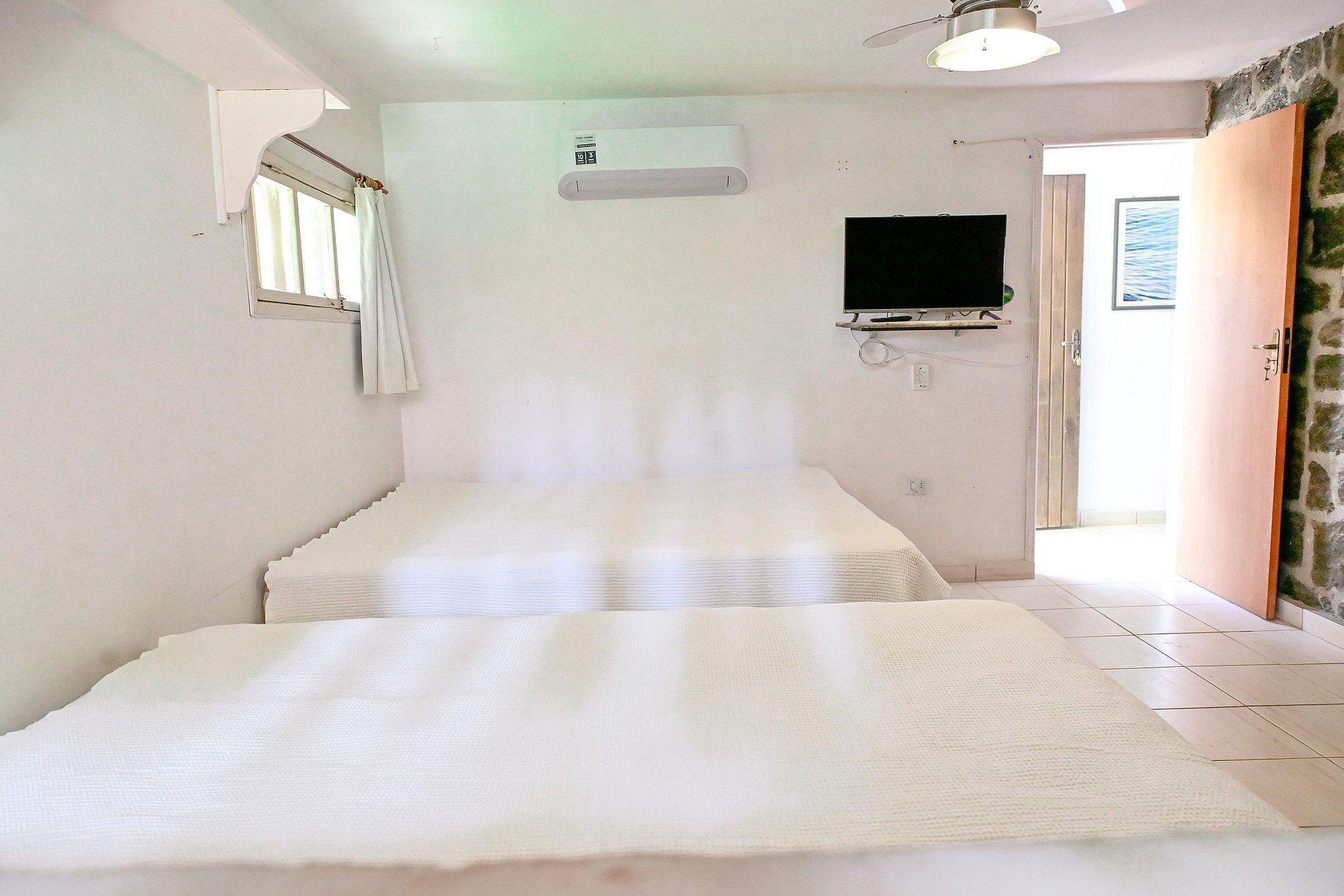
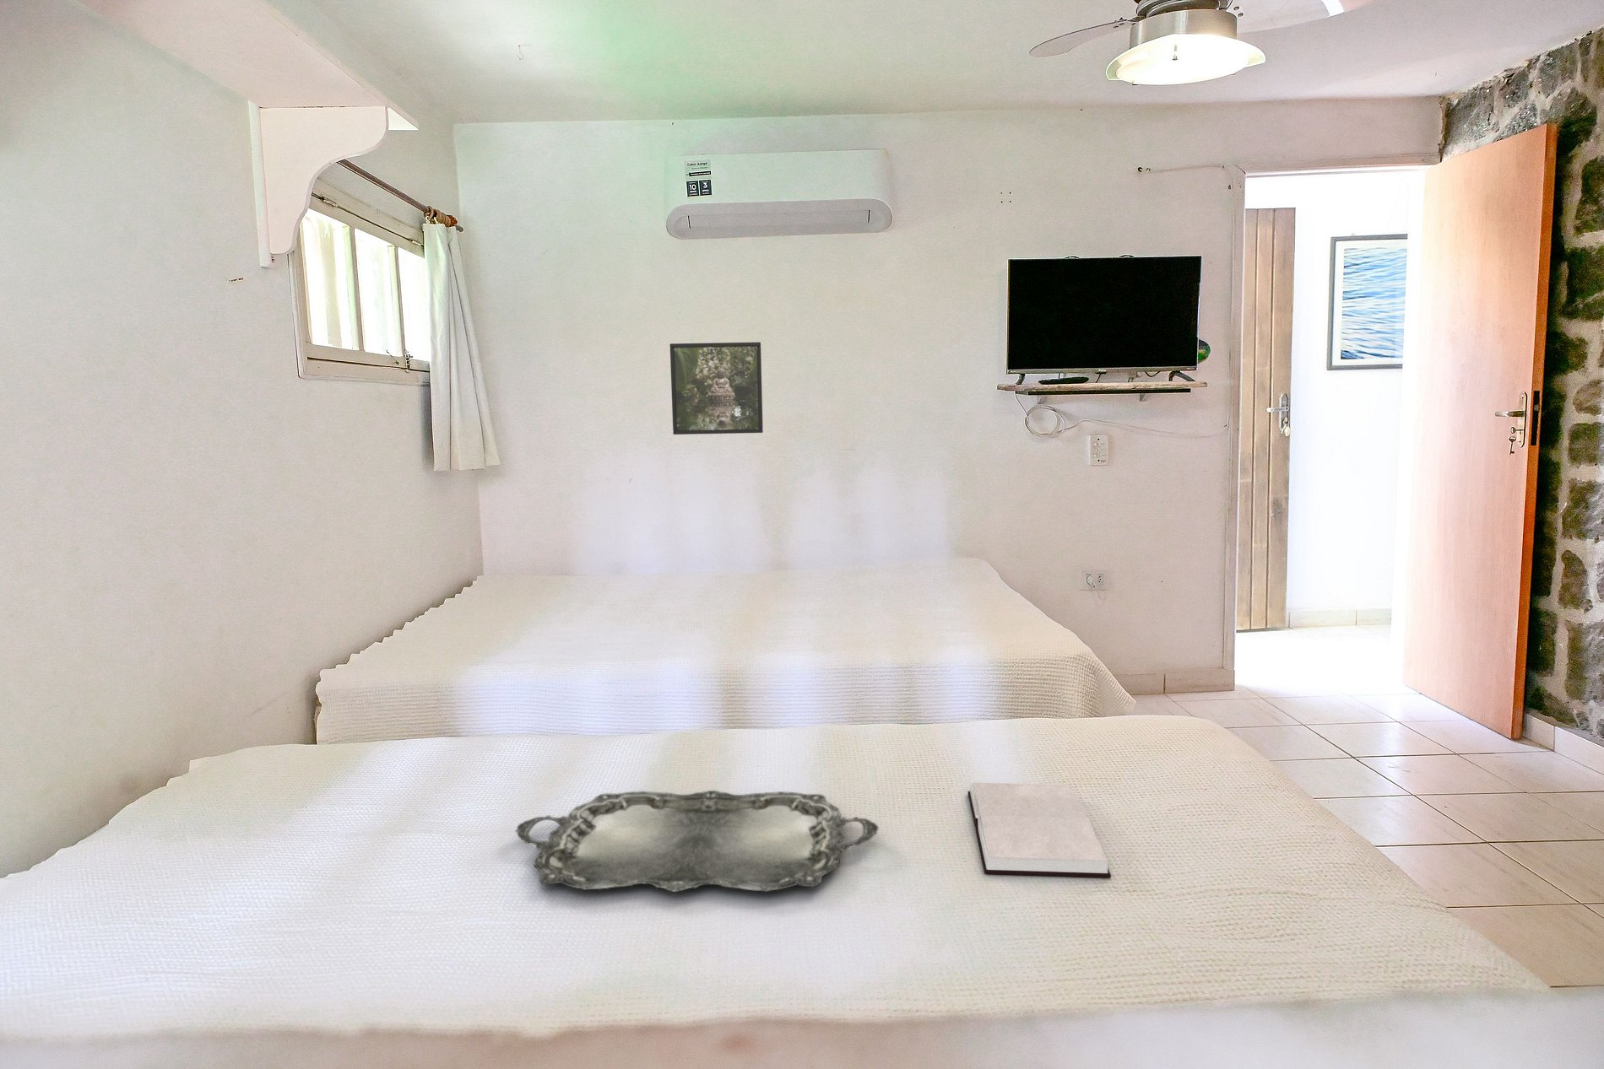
+ serving tray (696, 835)
+ hardback book (1031, 822)
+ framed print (717, 388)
